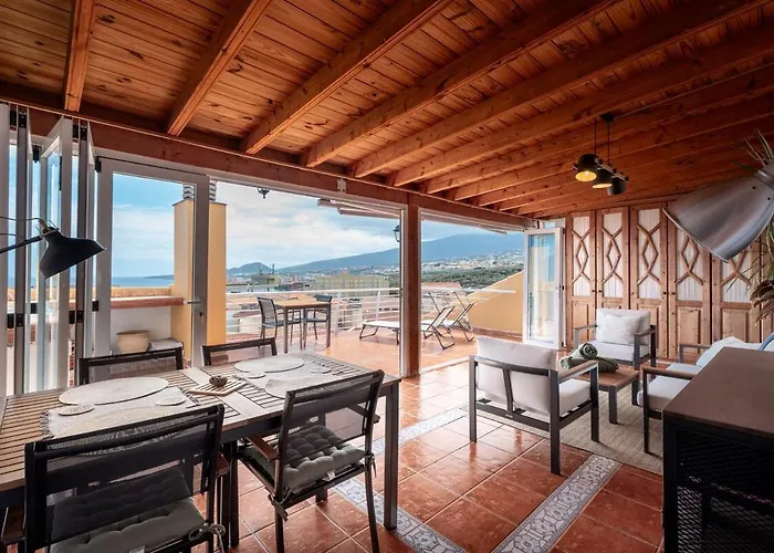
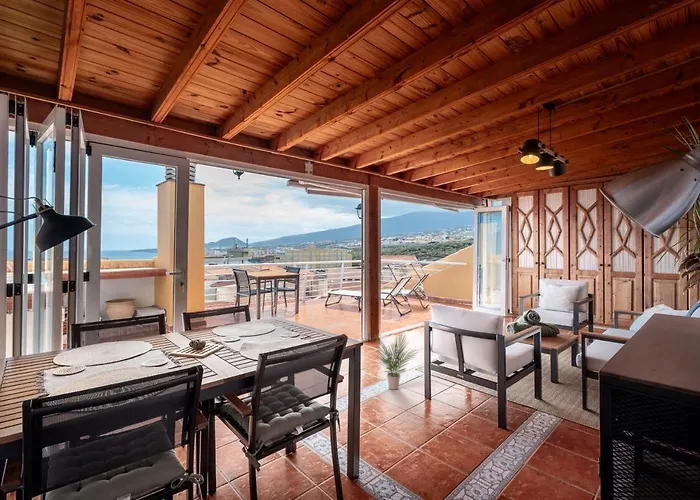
+ potted plant (394, 362)
